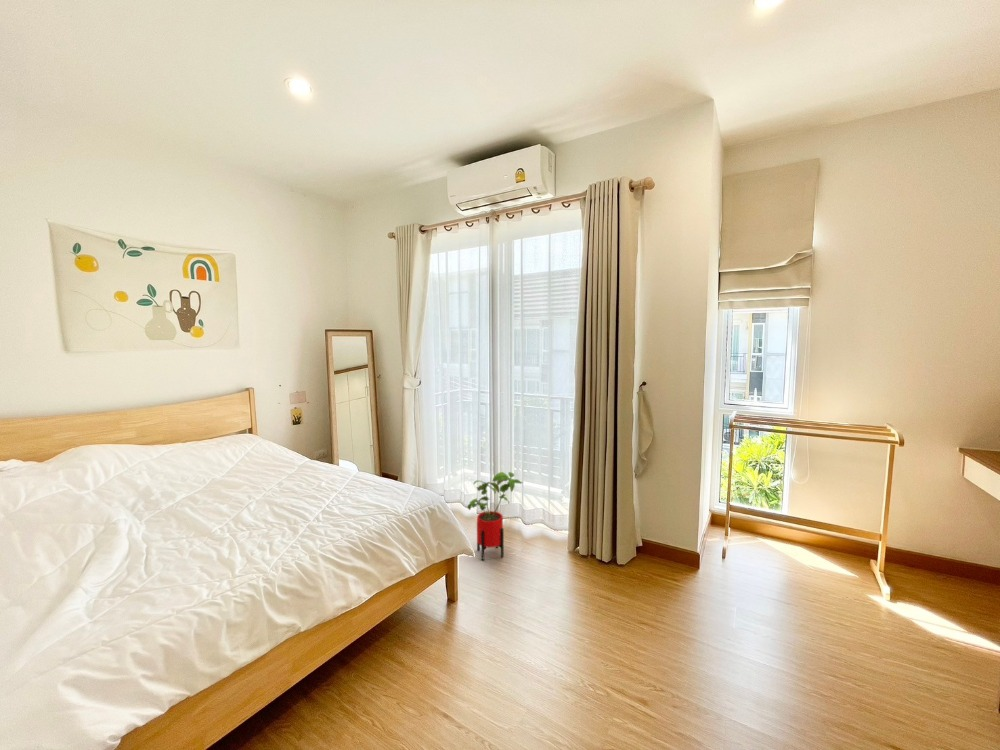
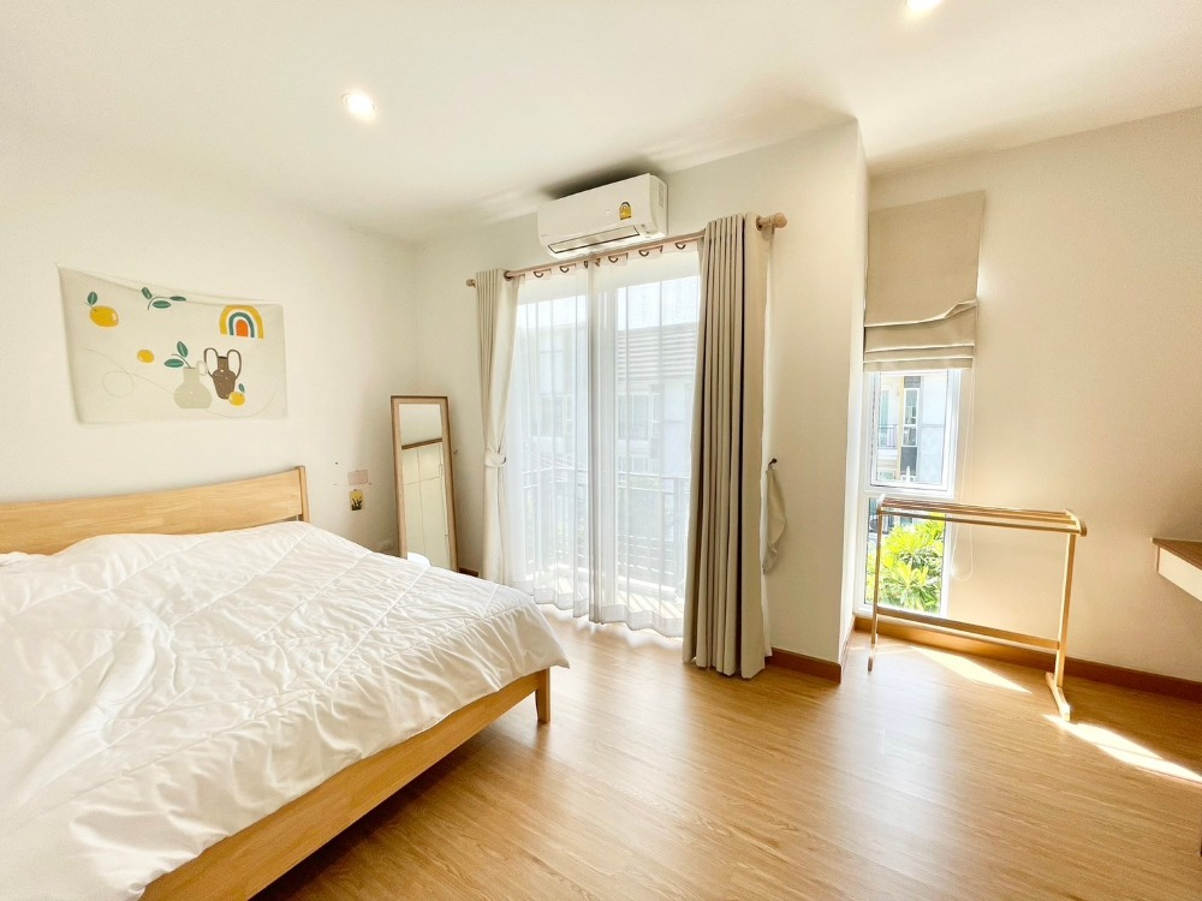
- house plant (491, 513)
